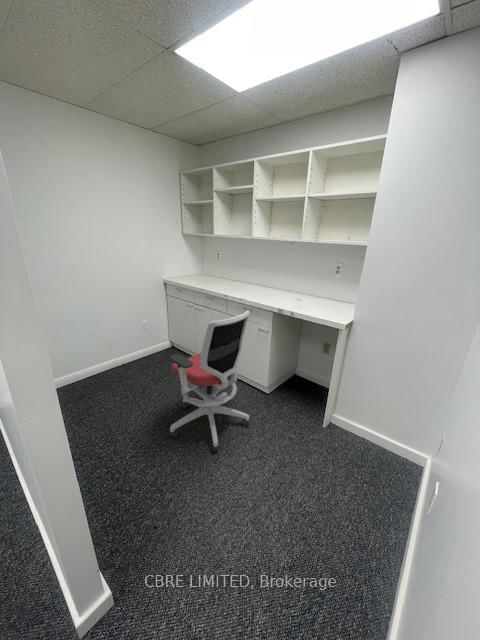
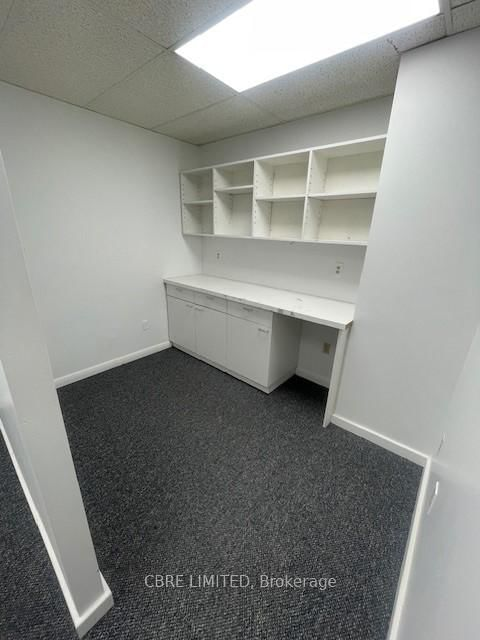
- office chair (207, 368)
